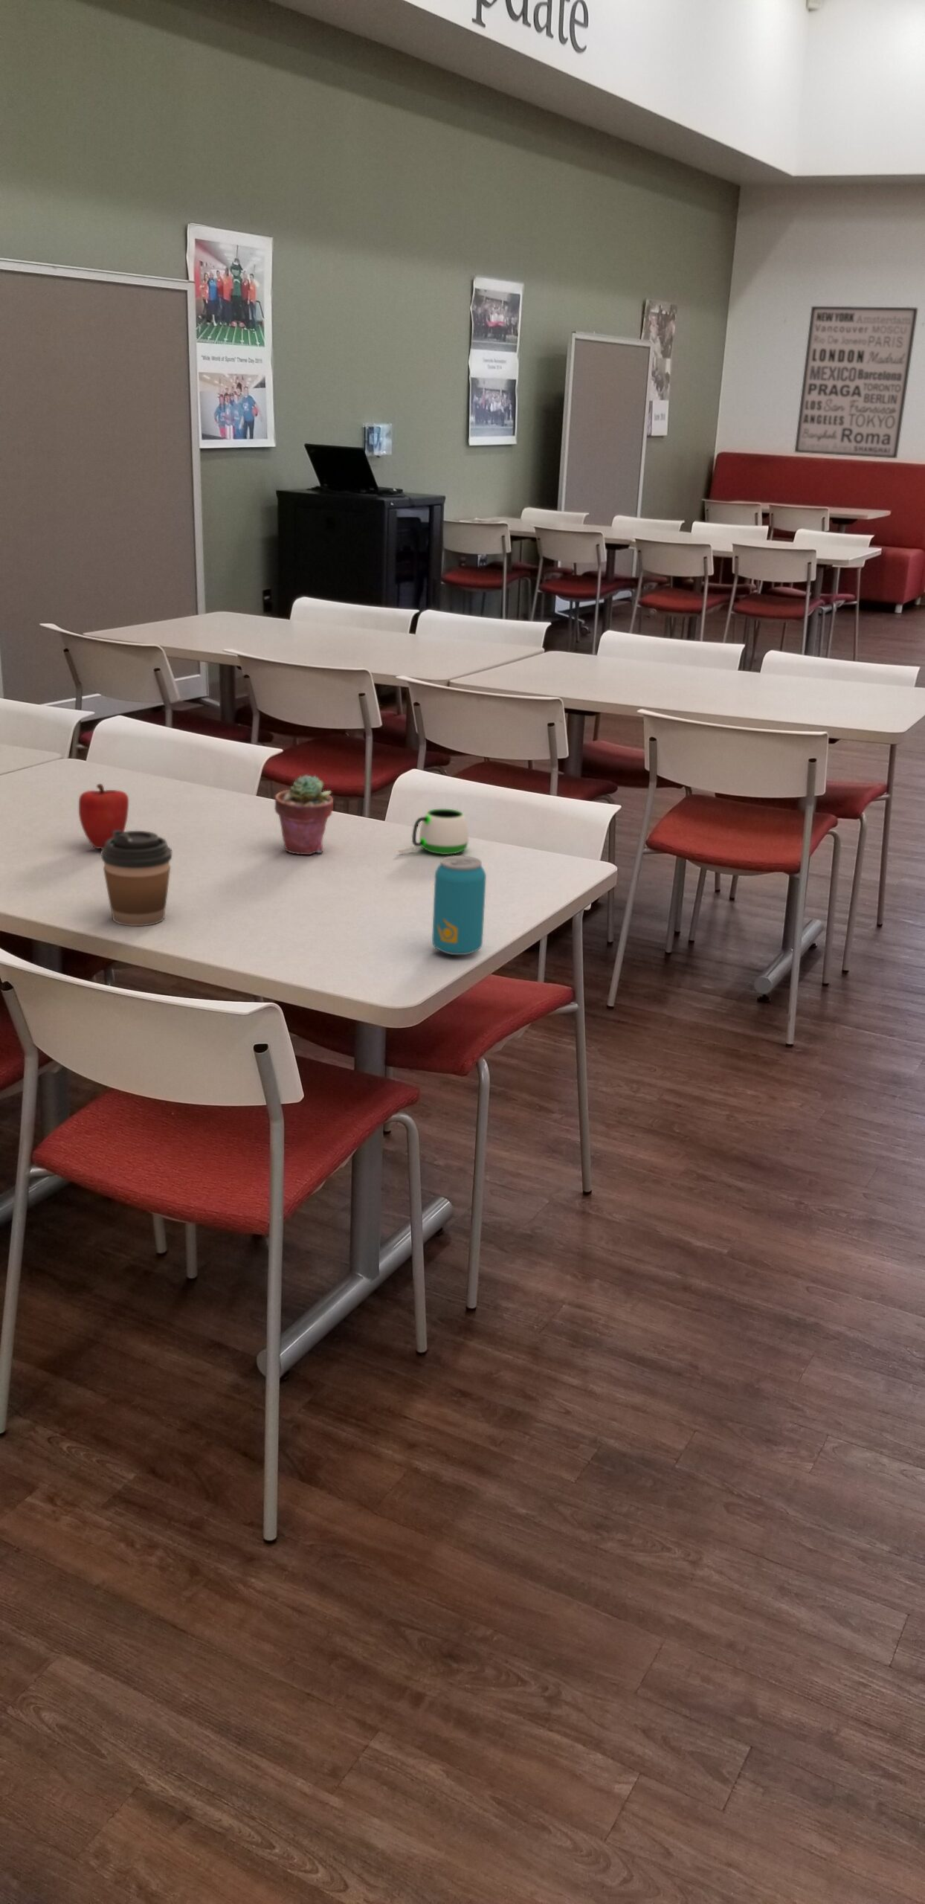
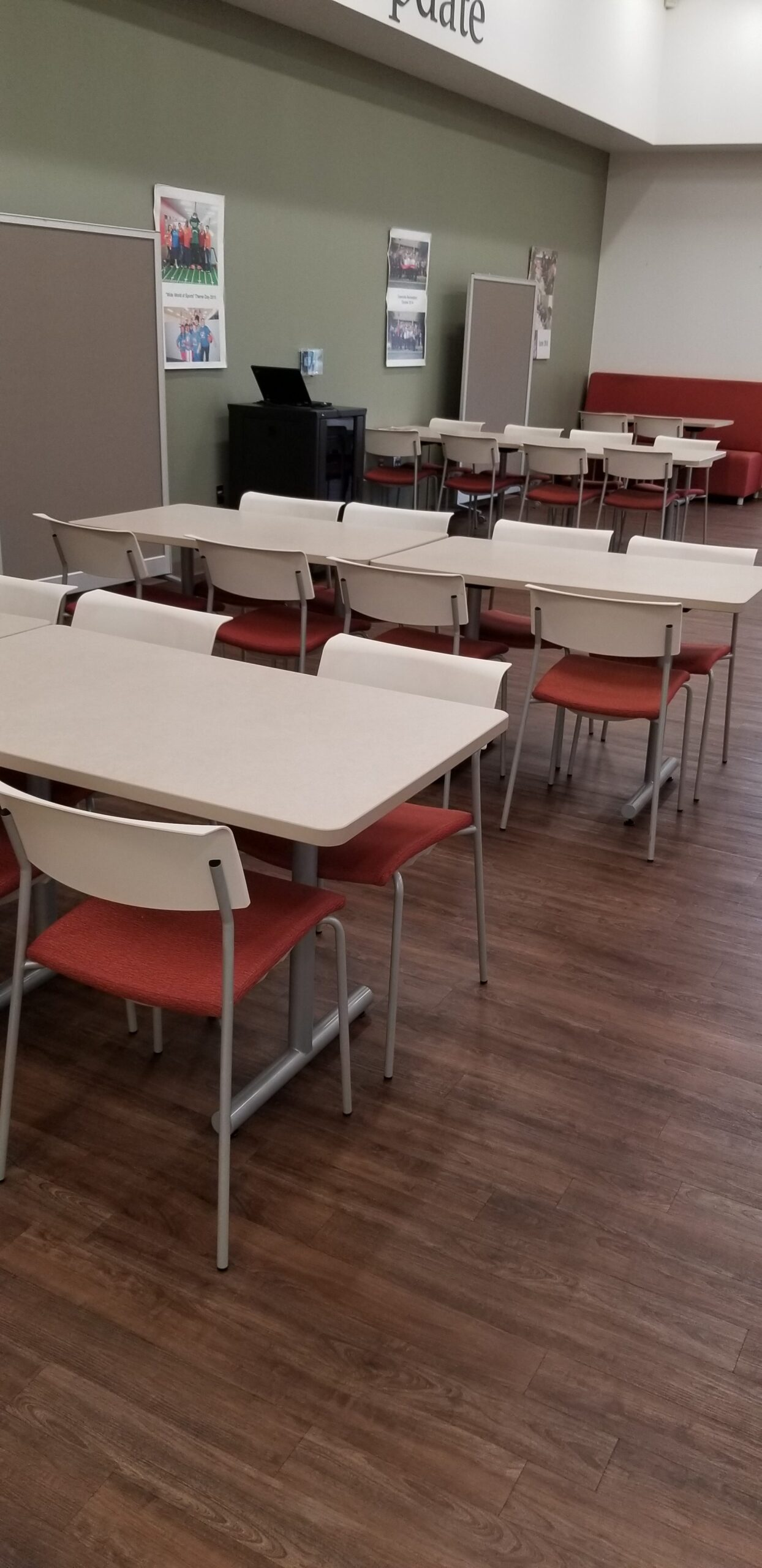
- wall art (855, 382)
- coffee cup (137, 874)
- potted succulent (303, 812)
- beverage can (459, 906)
- mug (433, 833)
- apple (103, 815)
